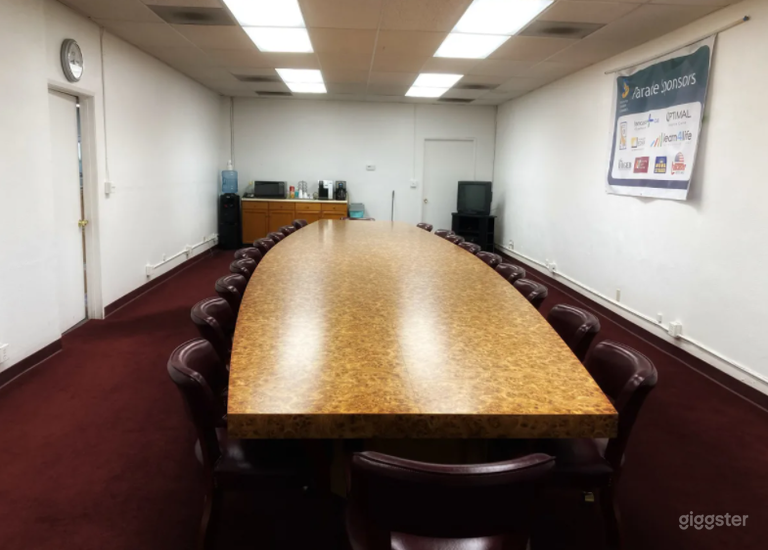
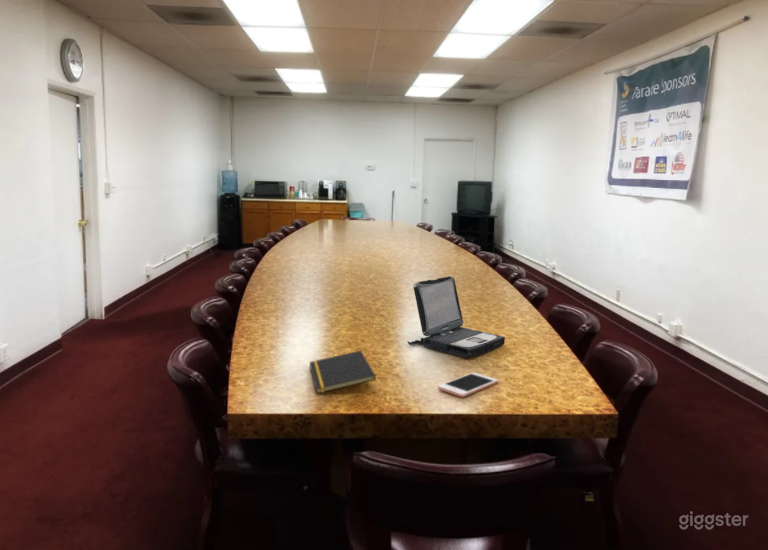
+ cell phone (468, 384)
+ laptop (457, 313)
+ notepad (340, 370)
